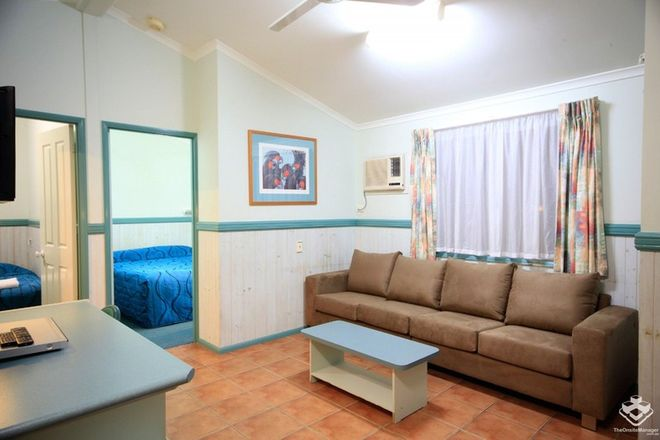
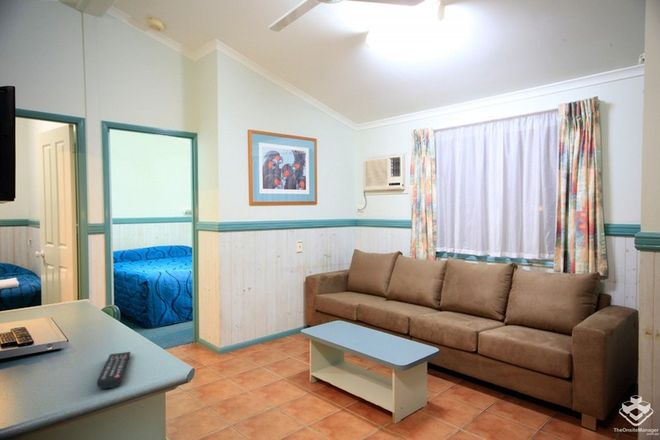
+ remote control (115, 368)
